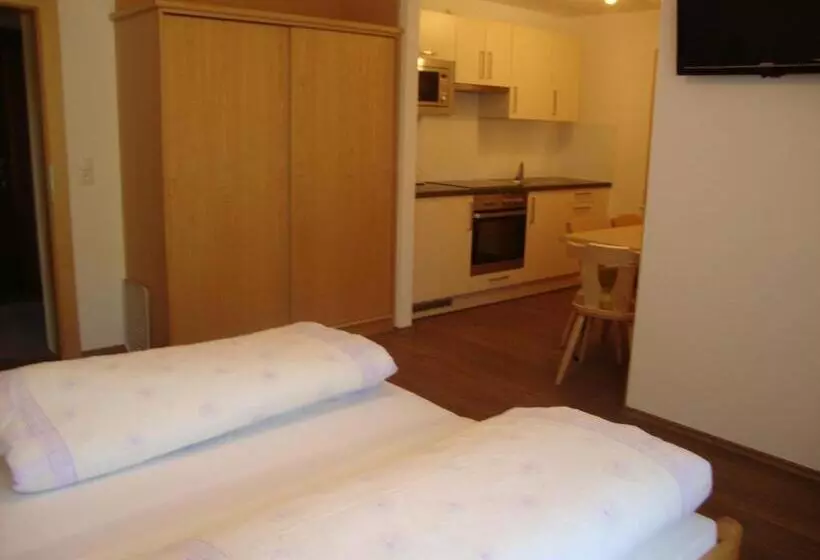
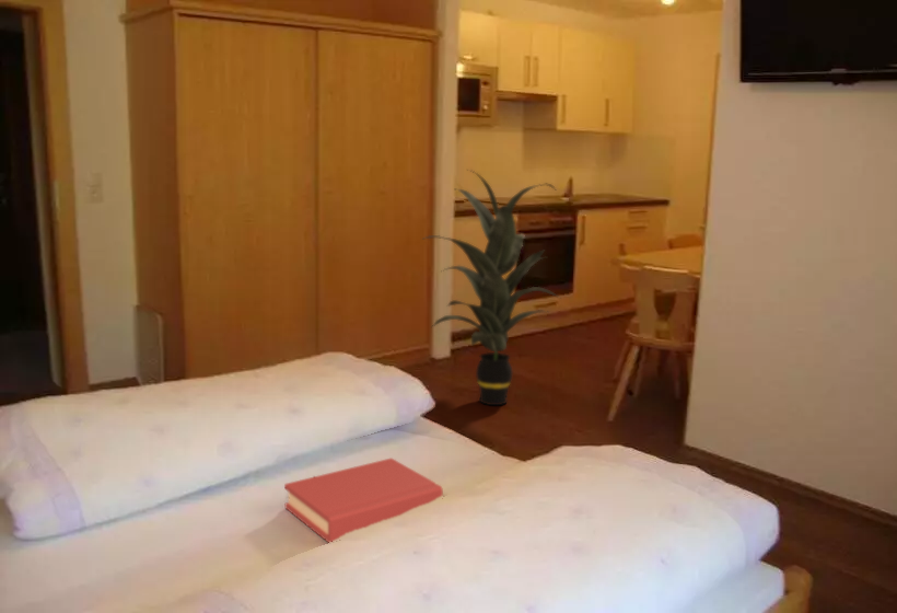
+ indoor plant (488, 287)
+ hardback book (363, 497)
